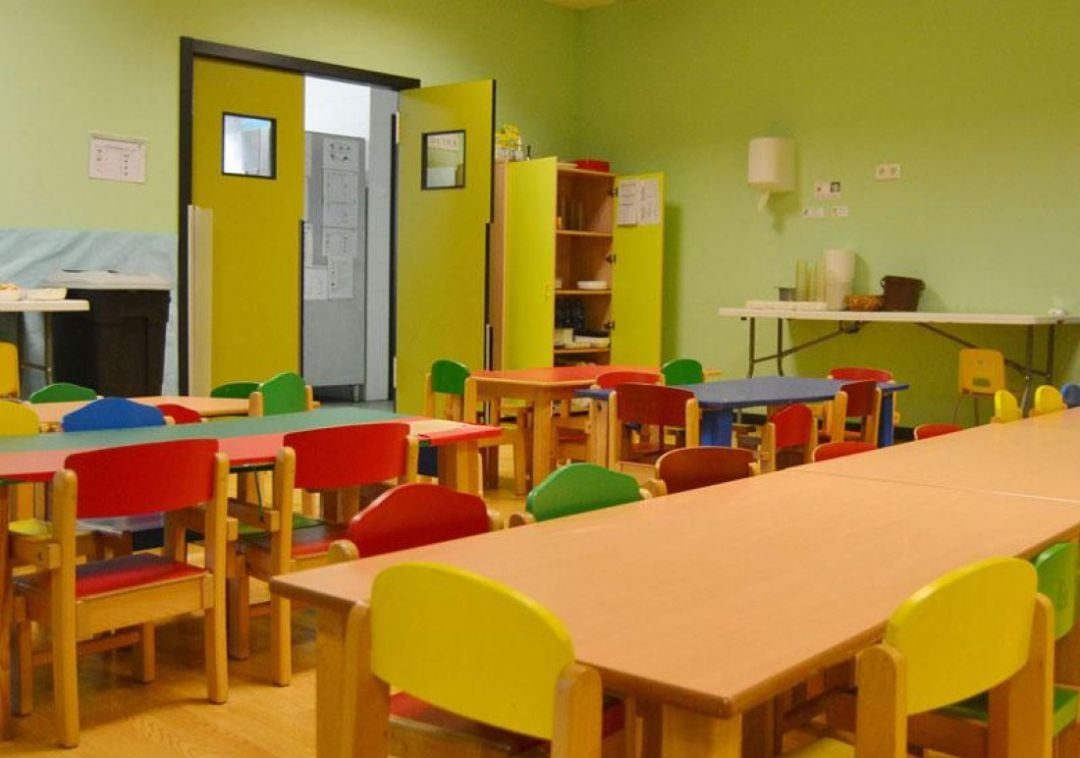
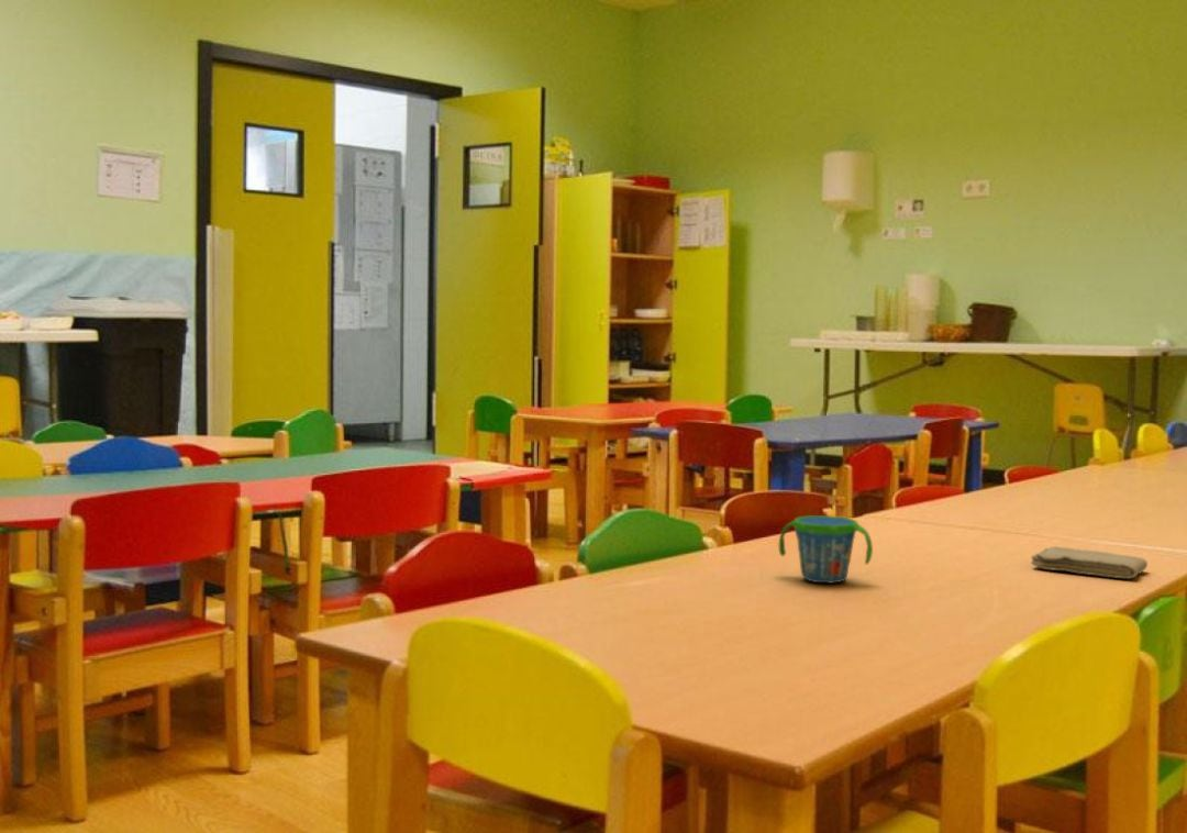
+ snack cup (824, 549)
+ washcloth (1088, 560)
